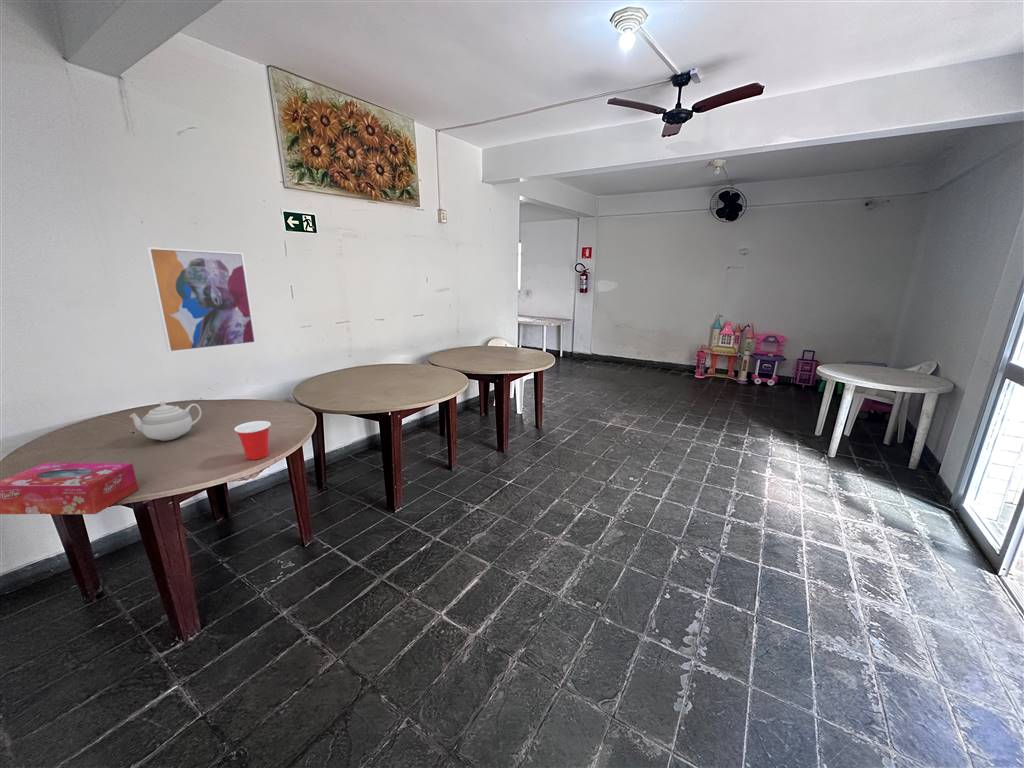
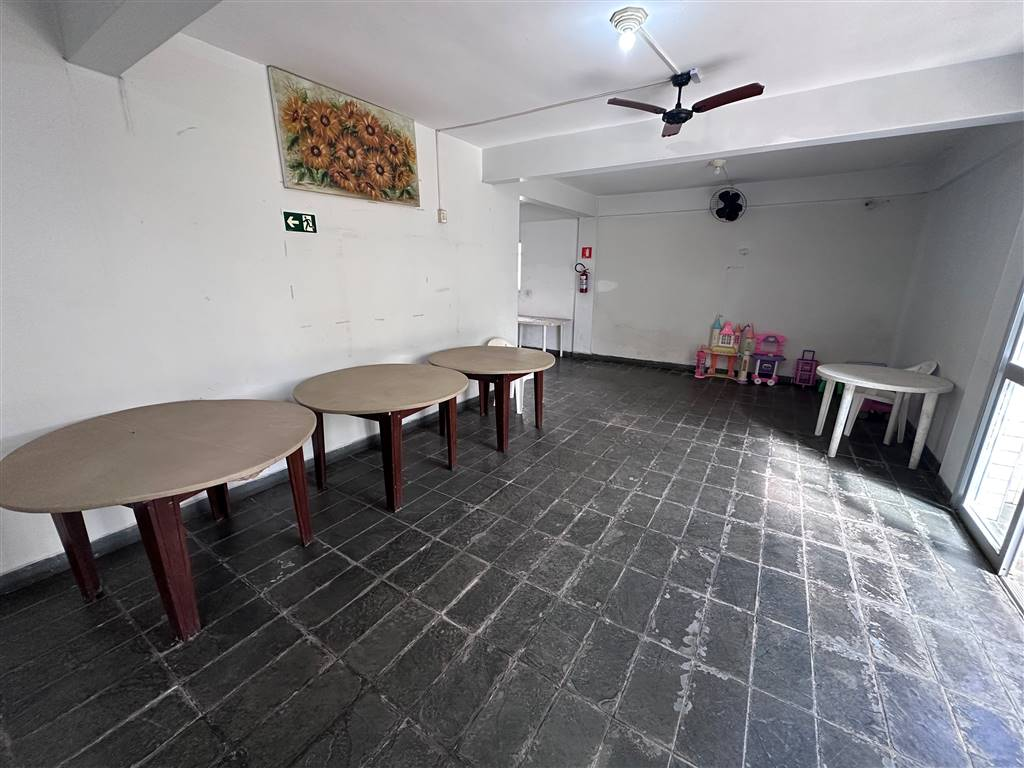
- wall art (206, 300)
- tissue box (69, 487)
- teapot (167, 419)
- cup (255, 441)
